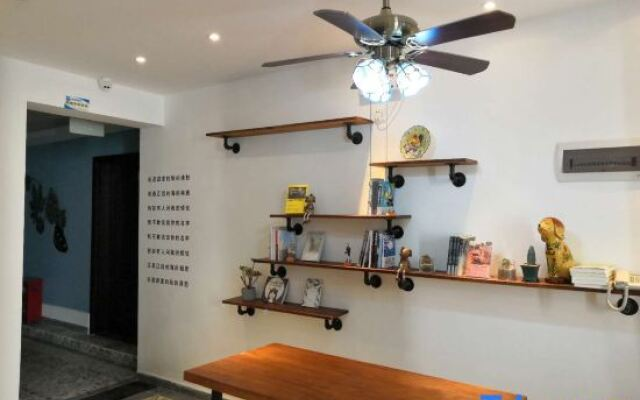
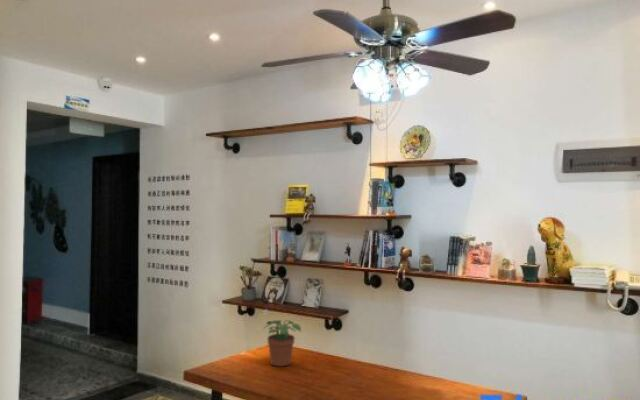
+ potted plant (282, 342)
